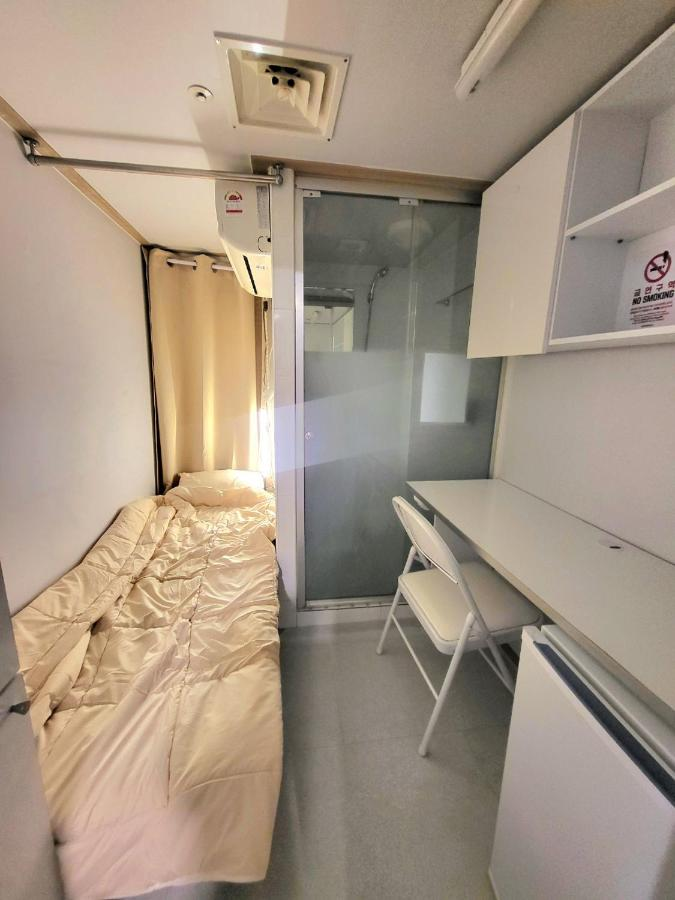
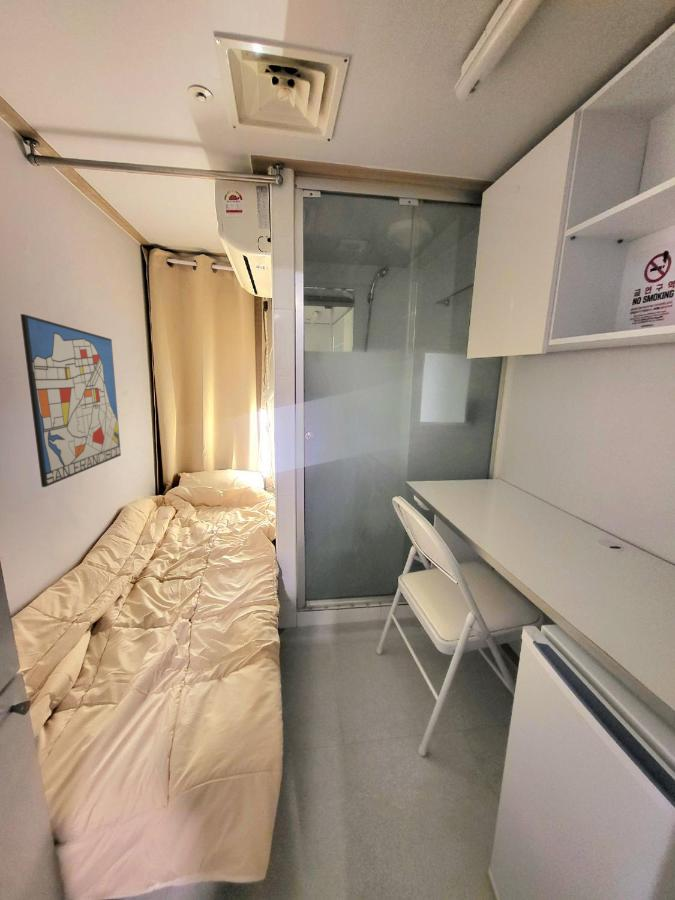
+ wall art (82, 401)
